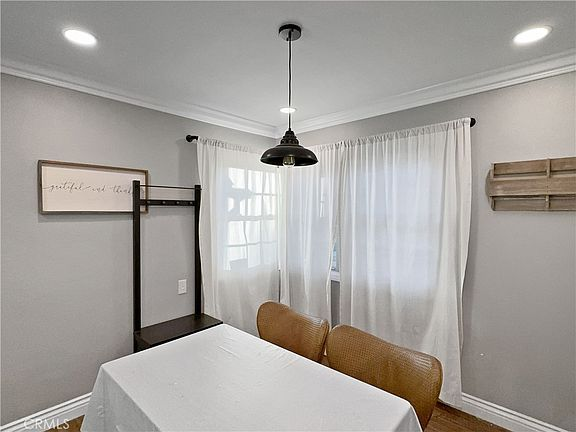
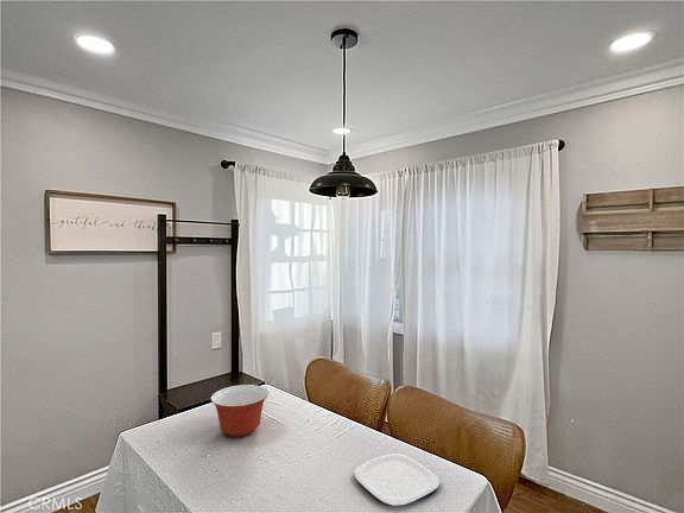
+ plate (395, 477)
+ mixing bowl (240, 412)
